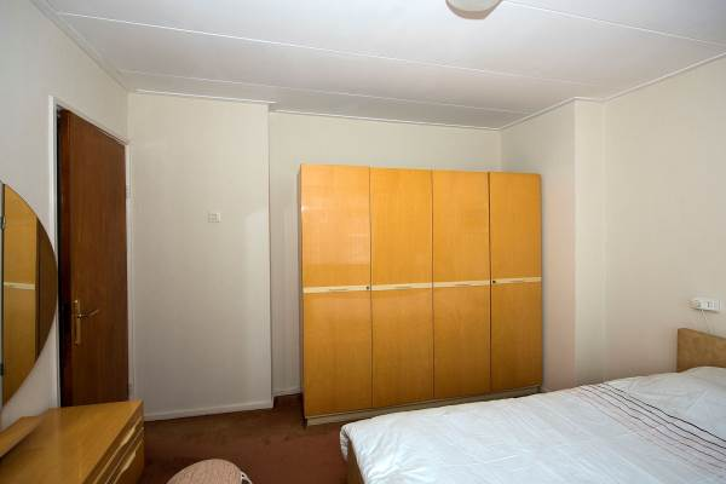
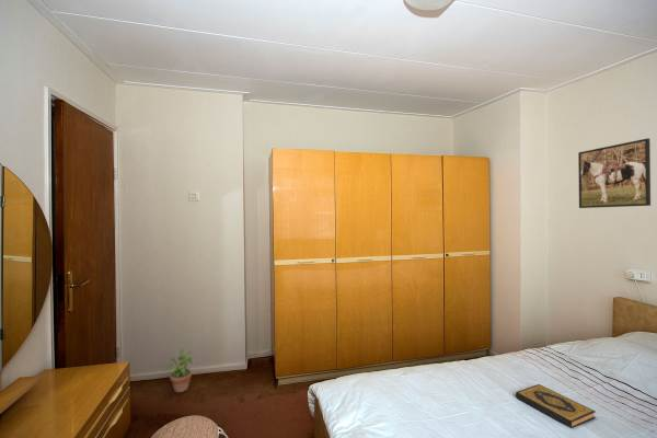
+ hardback book (553, 404)
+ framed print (611, 176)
+ potted plant (178, 369)
